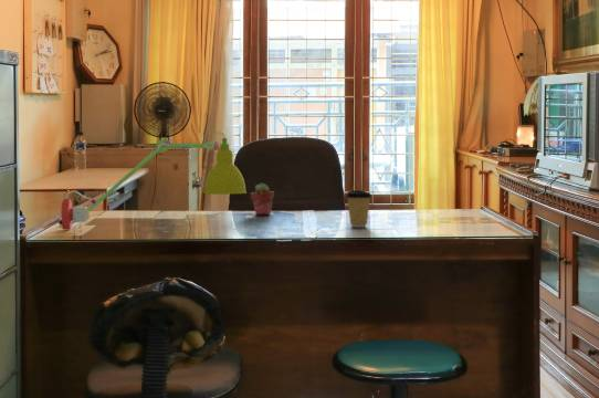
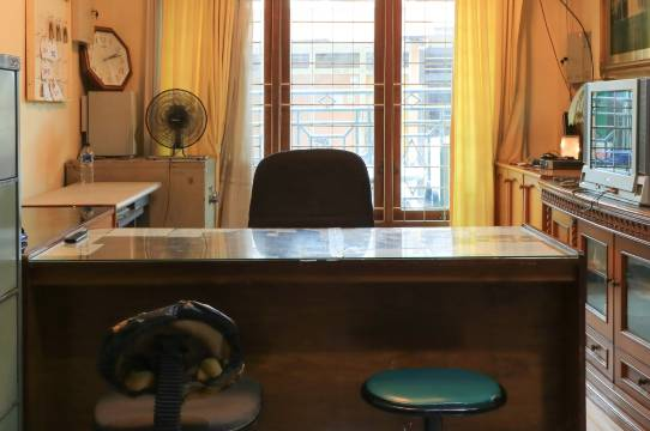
- desk lamp (141, 166)
- potted succulent (262, 198)
- coffee cup (358, 208)
